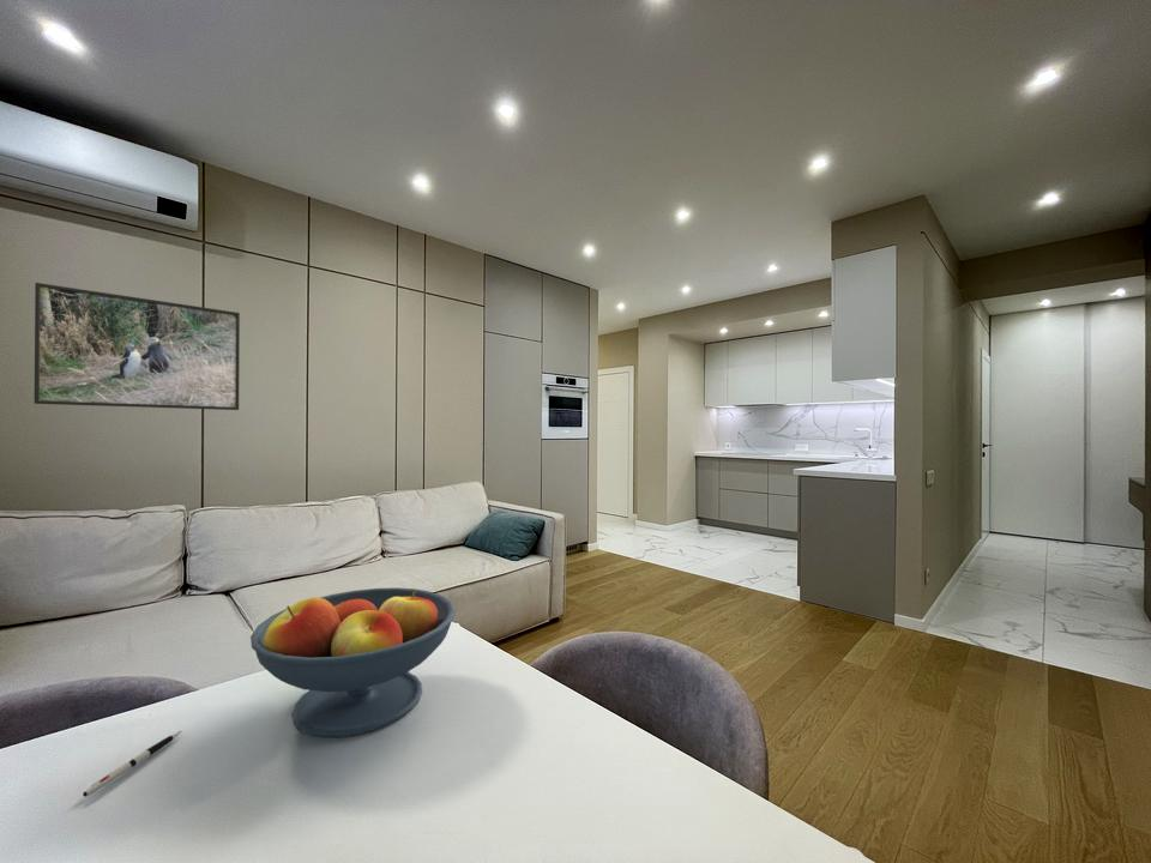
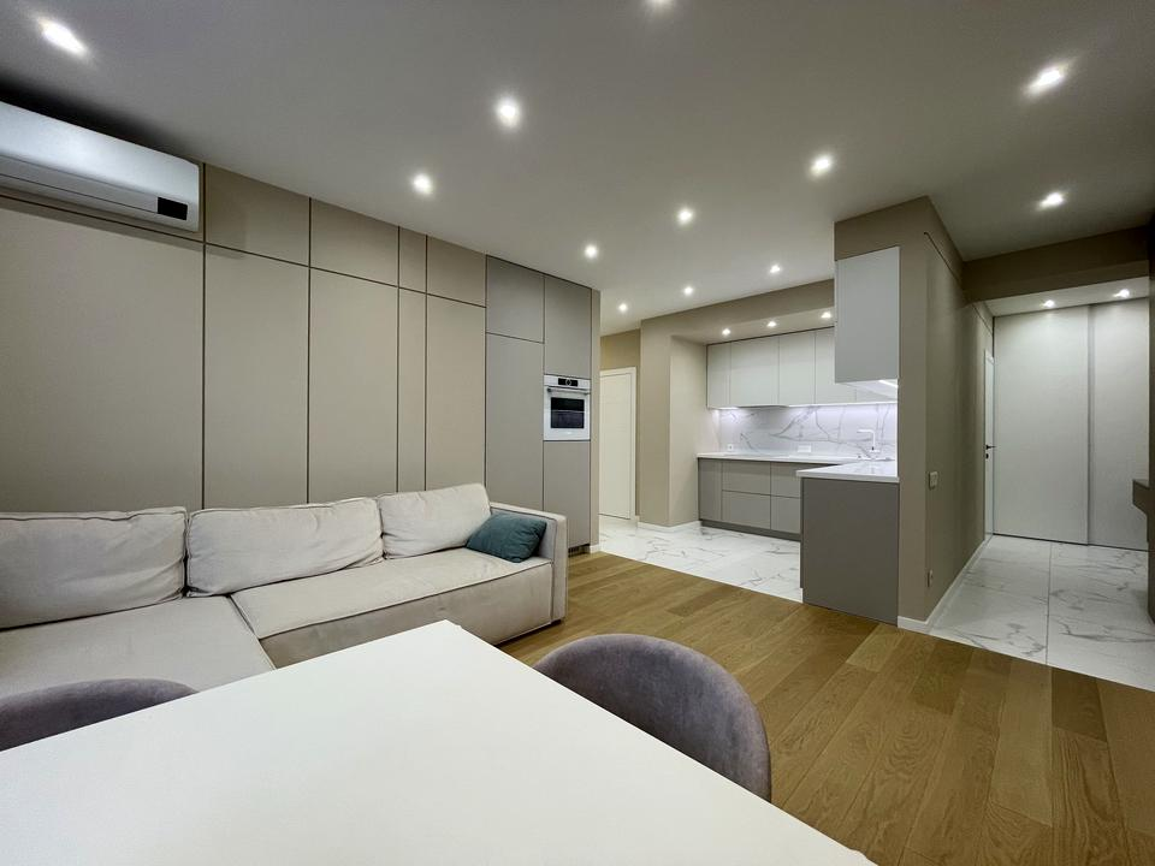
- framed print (147, 352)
- pen (137, 759)
- fruit bowl (360, 644)
